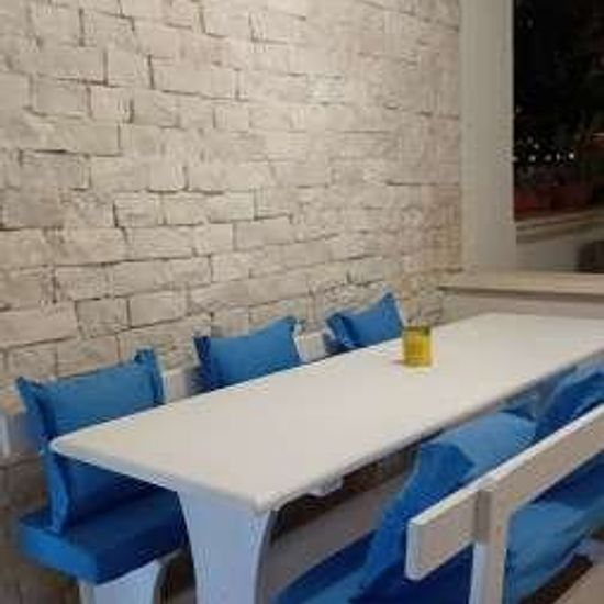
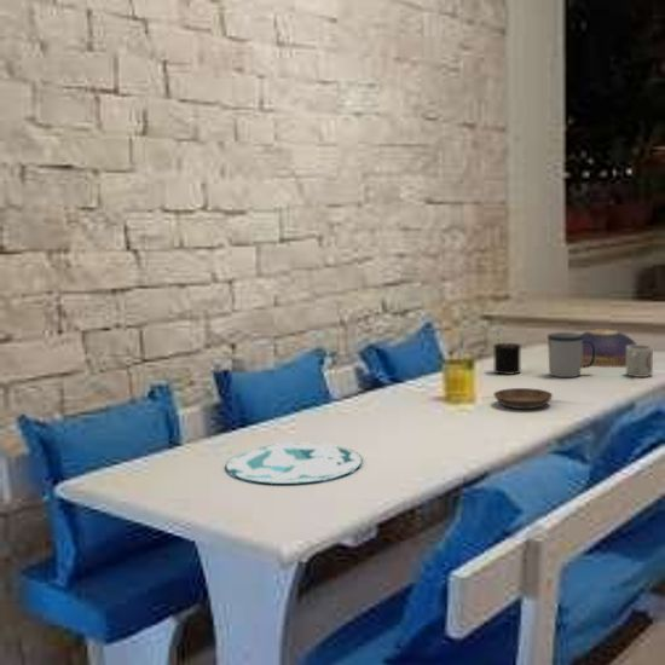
+ saucer (522, 399)
+ decorative bowl (602, 345)
+ plate (294, 456)
+ mug (568, 354)
+ cup (637, 360)
+ candle (507, 352)
